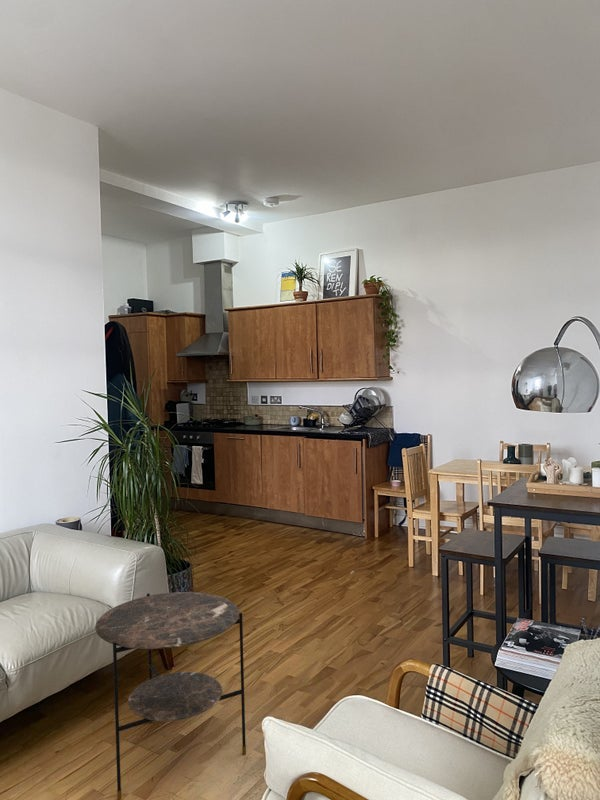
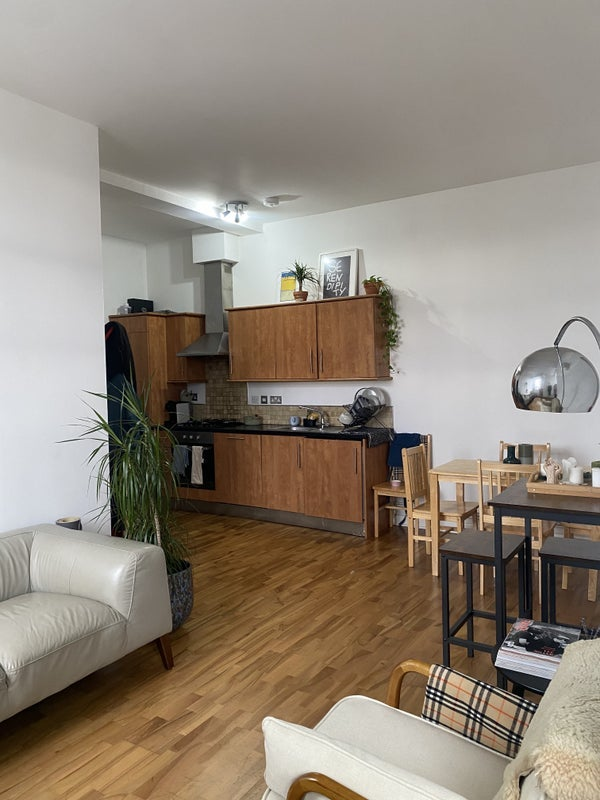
- side table (170, 684)
